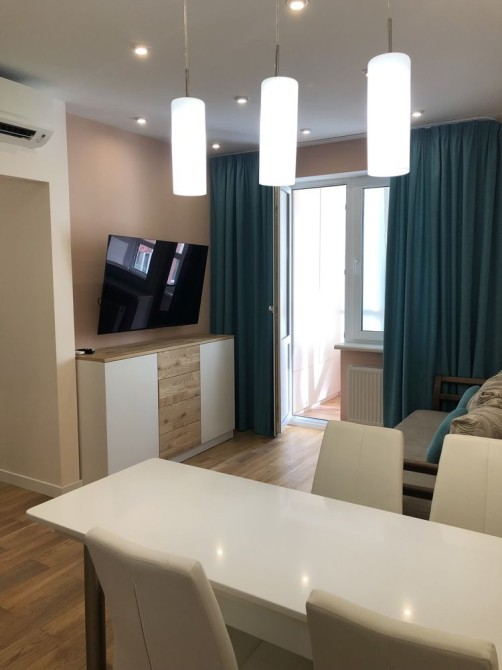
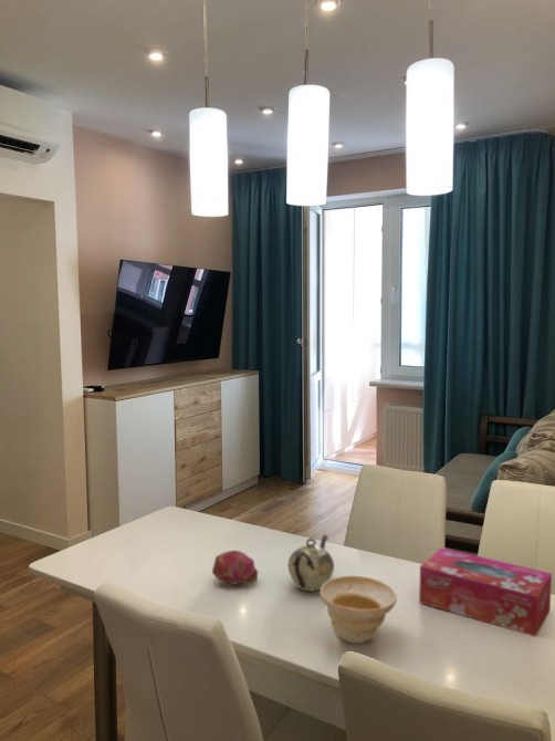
+ fruit (234, 566)
+ bowl (357, 613)
+ tissue box (484, 587)
+ teapot (312, 560)
